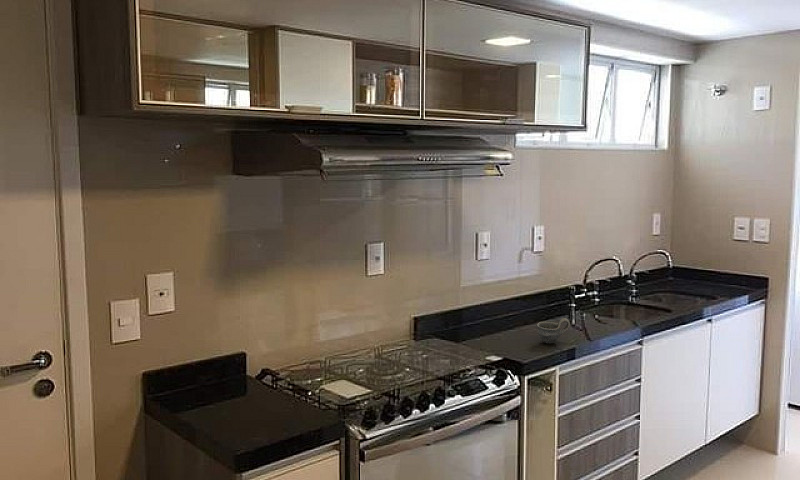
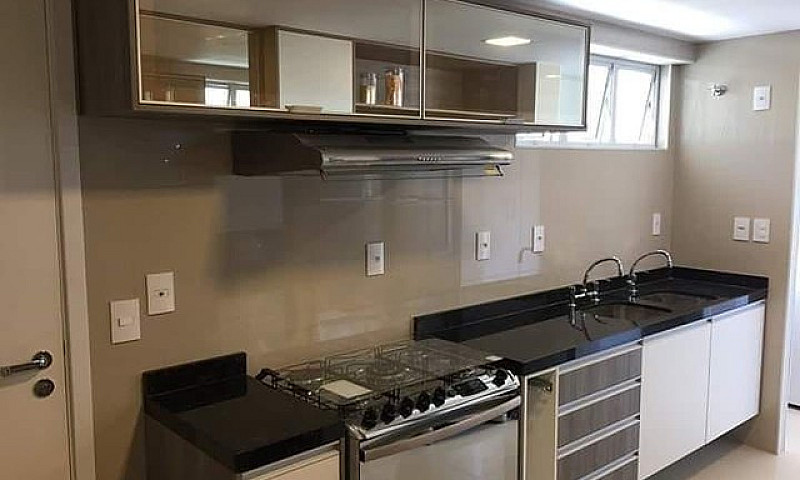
- cup (551, 330)
